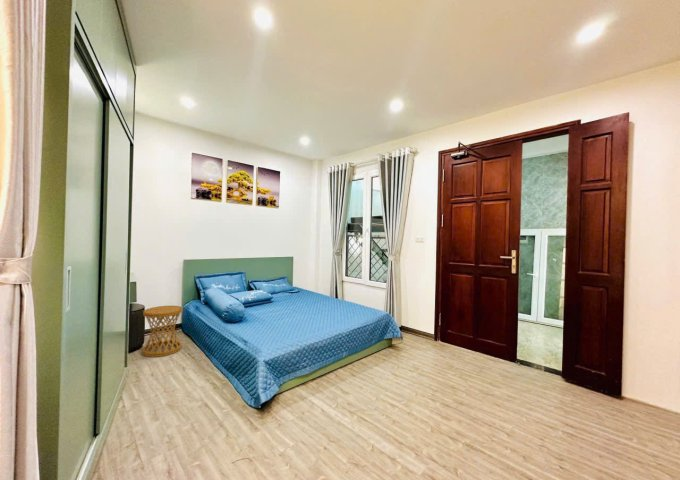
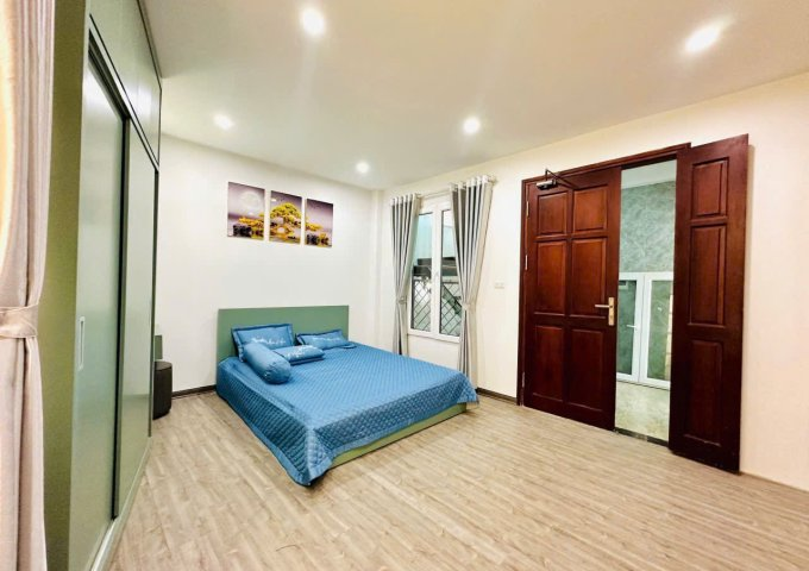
- side table (163, 329)
